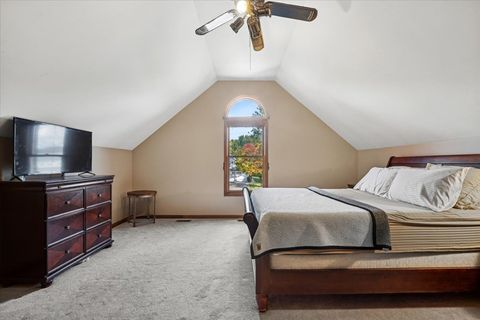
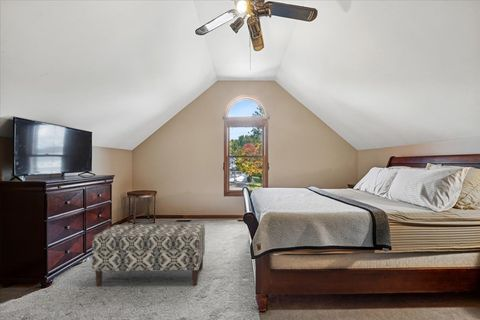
+ bench (153, 252)
